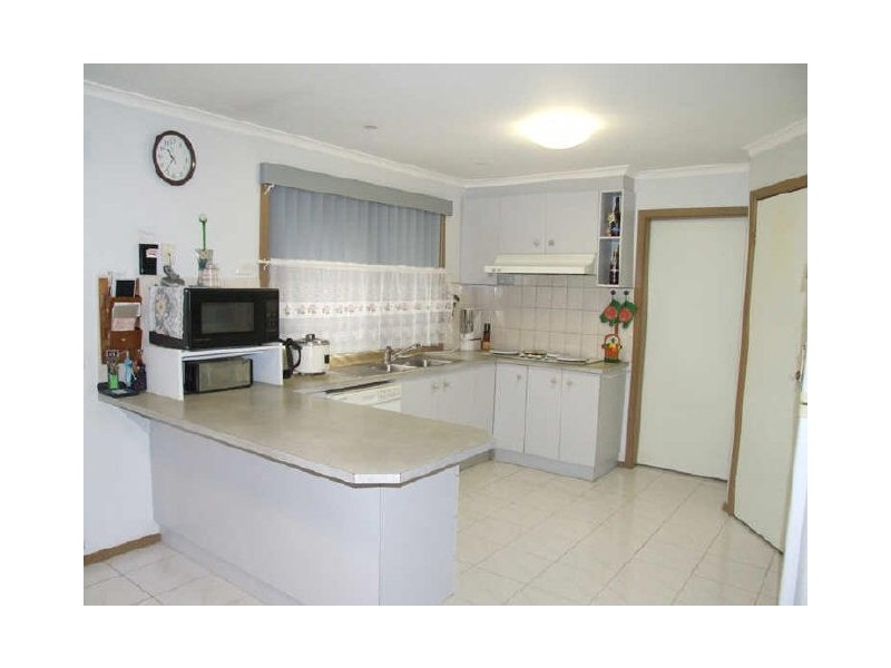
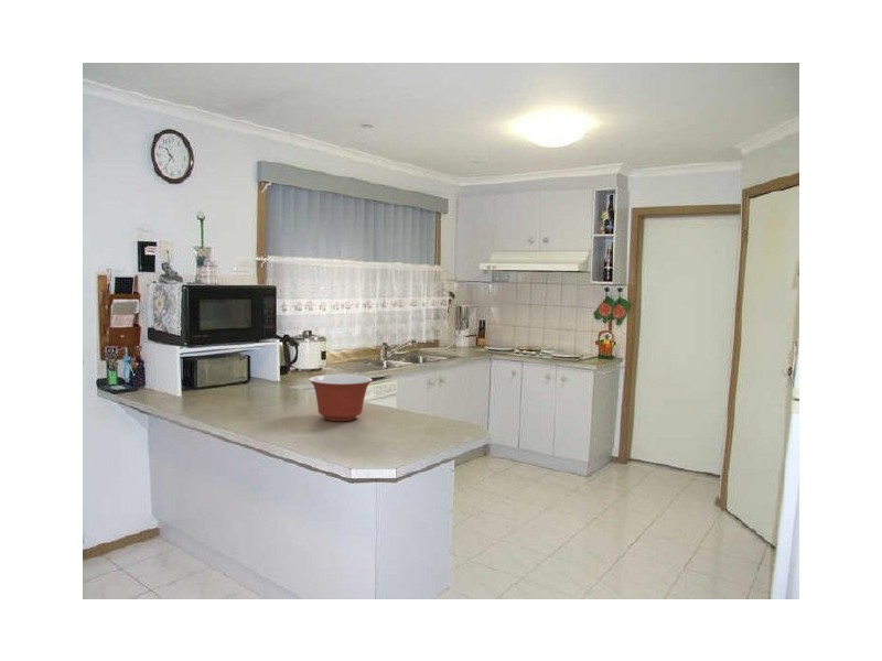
+ mixing bowl (340, 398)
